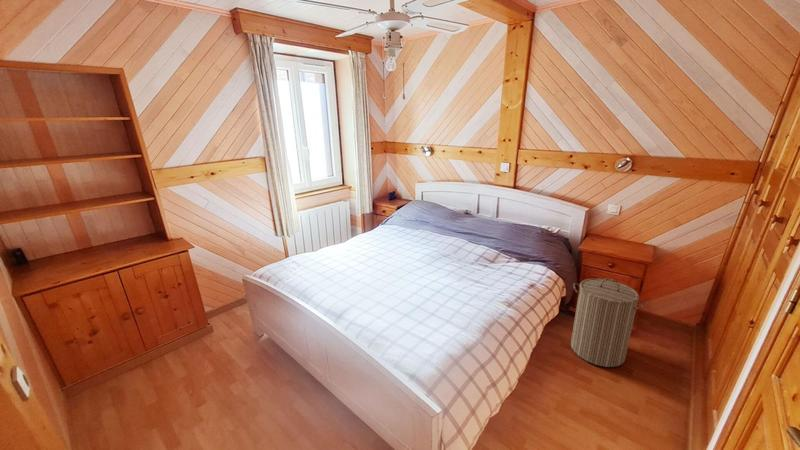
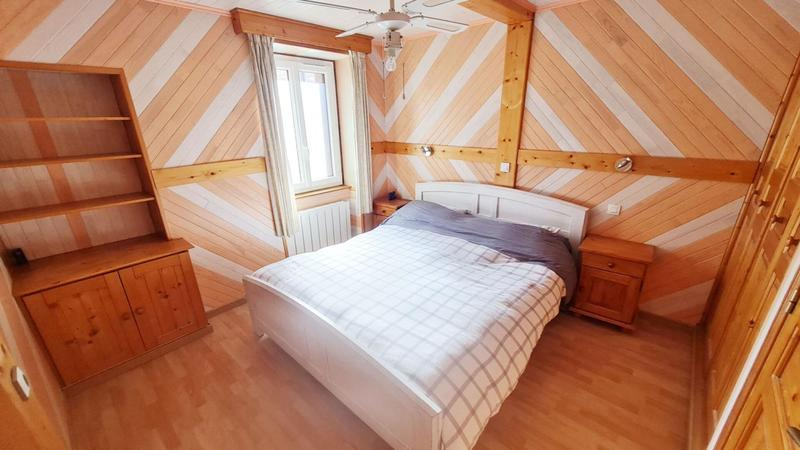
- laundry hamper (603, 316)
